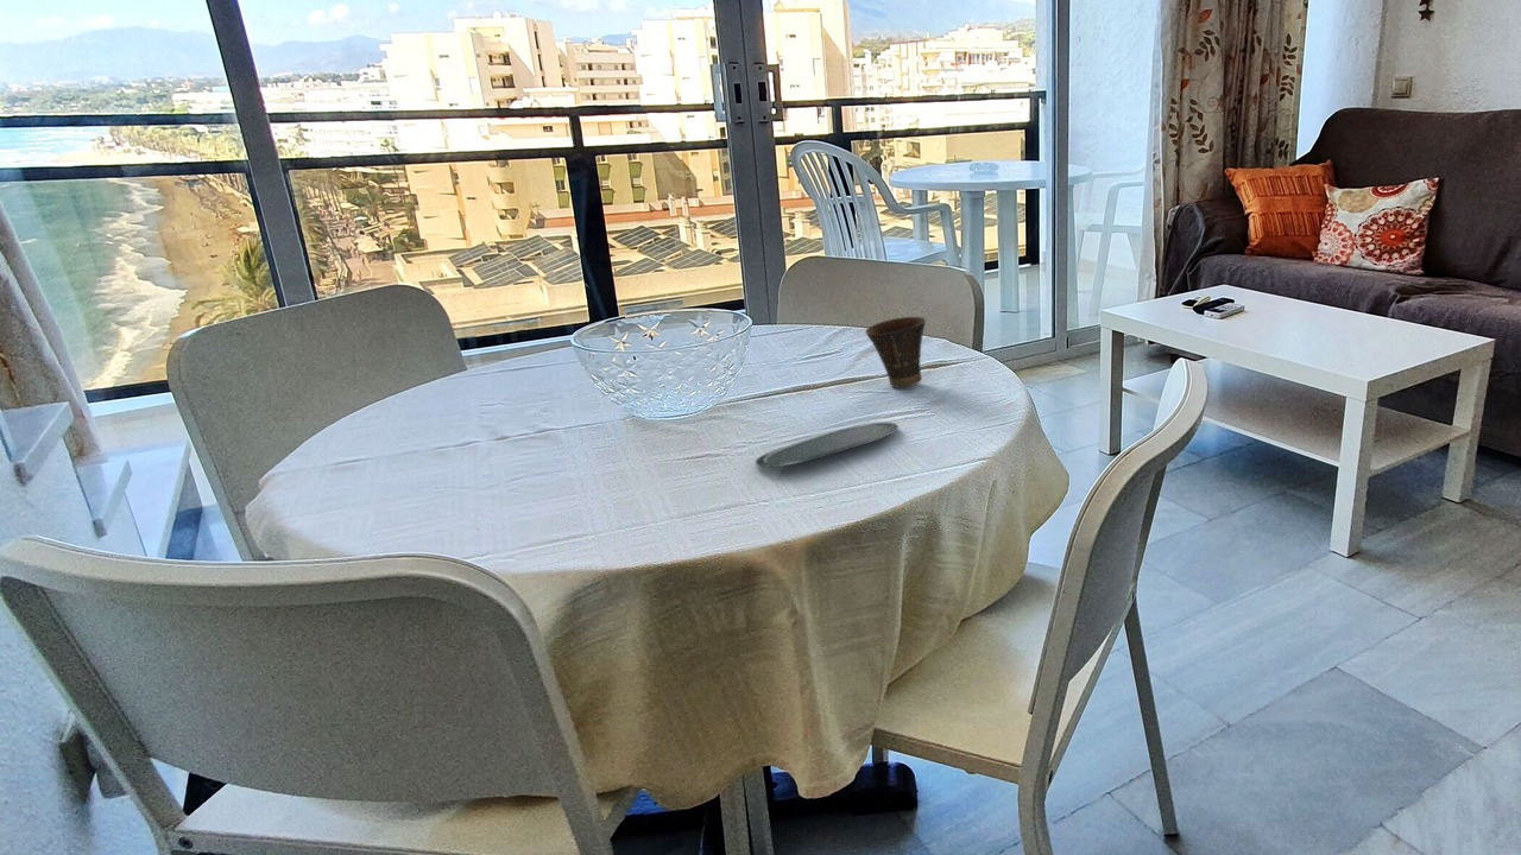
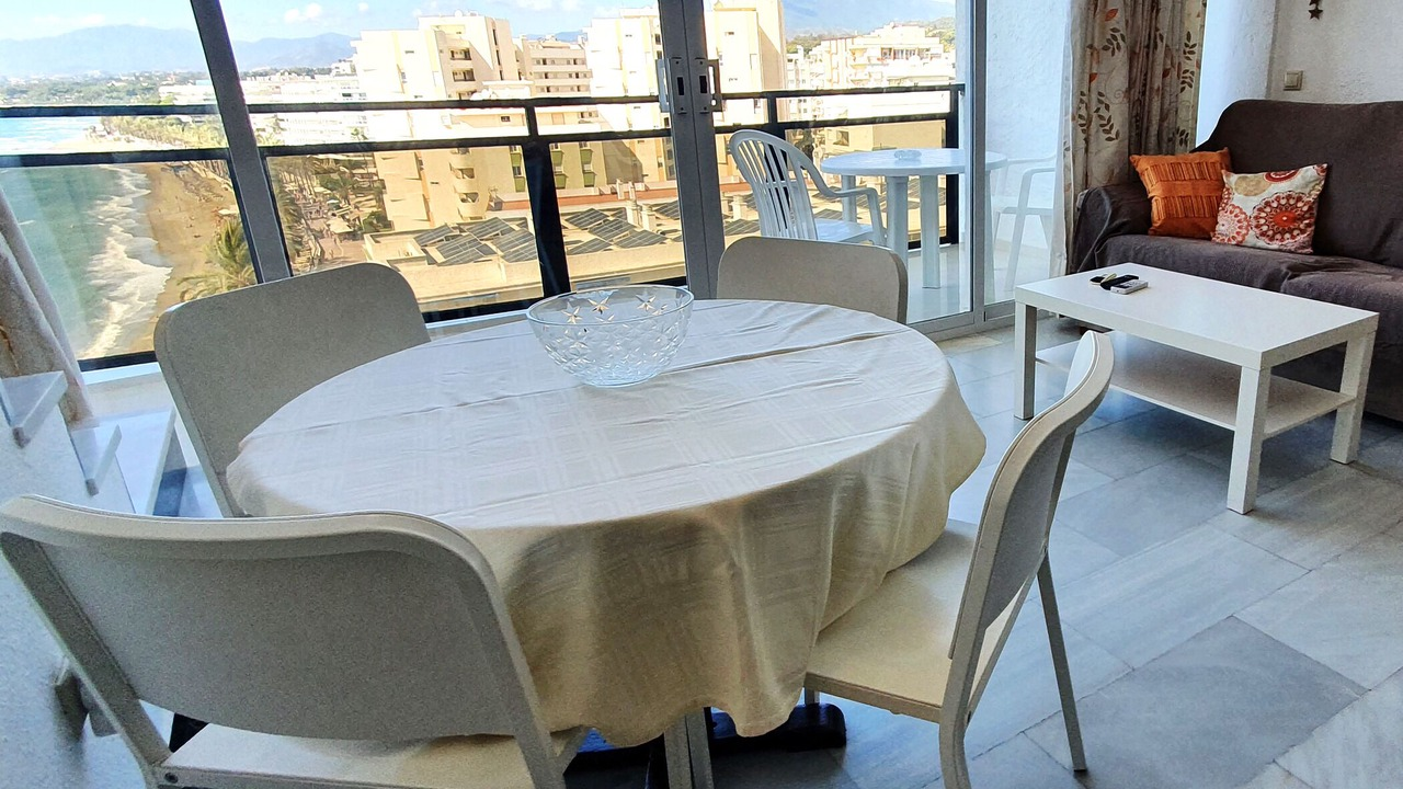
- cup (896, 353)
- oval tray (829, 443)
